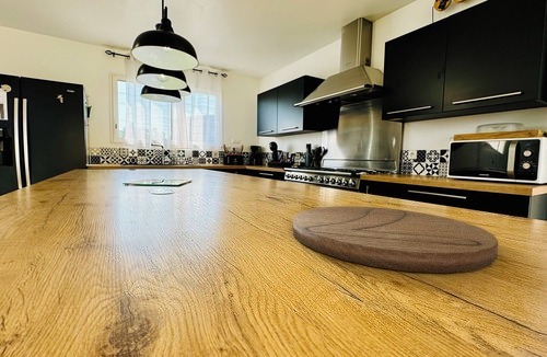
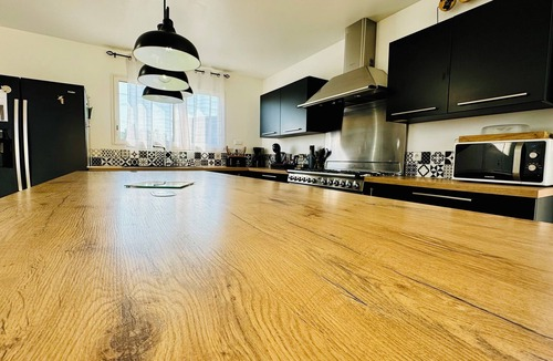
- cutting board (381, 228)
